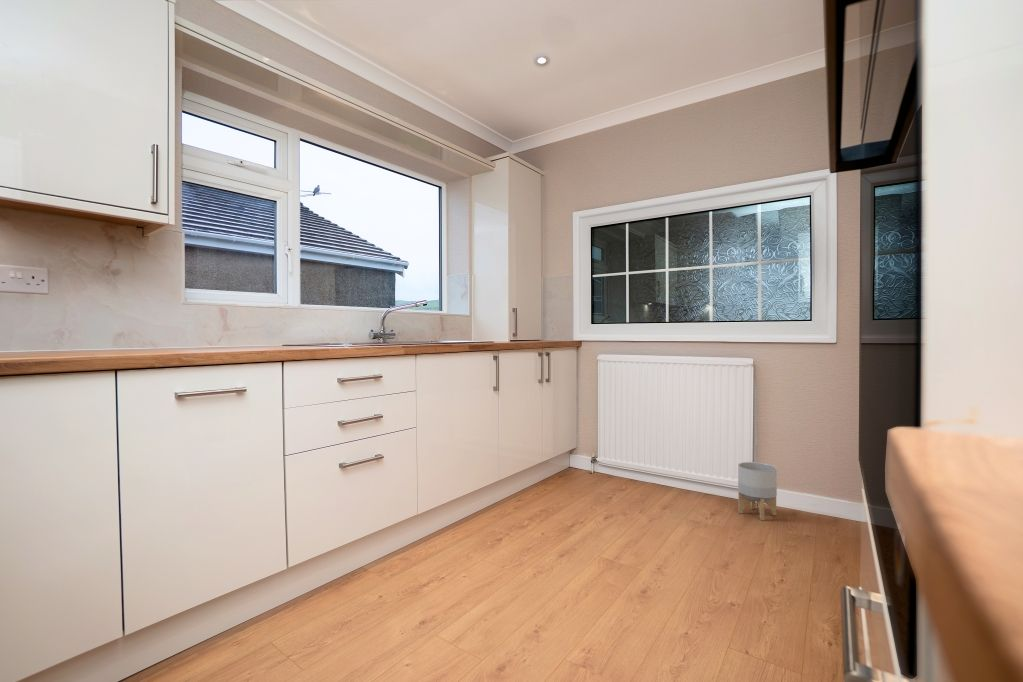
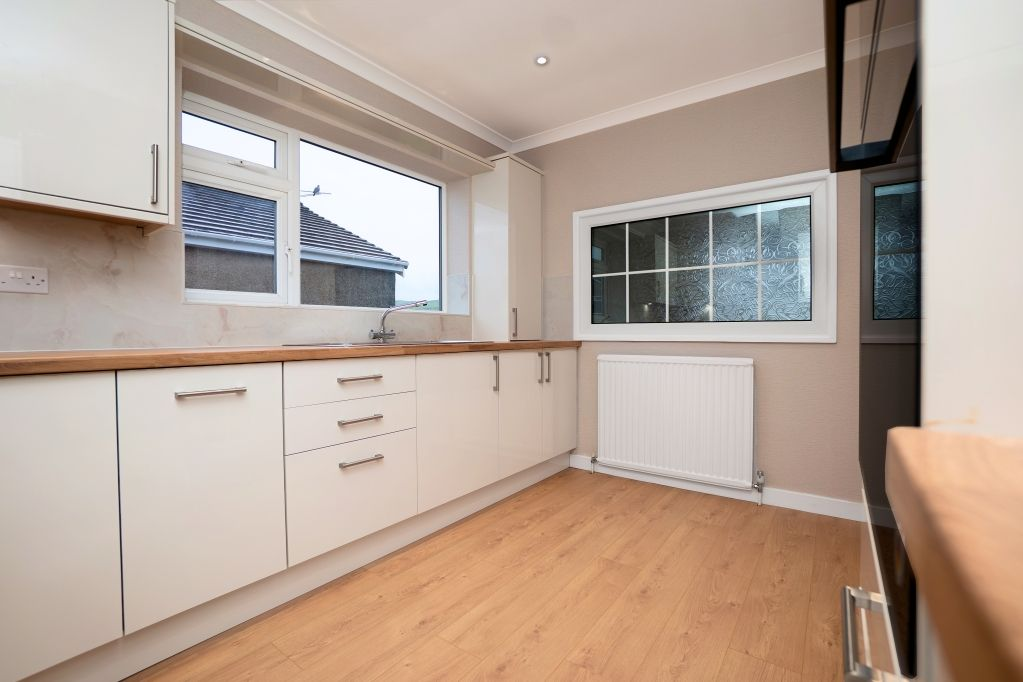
- planter (757, 490)
